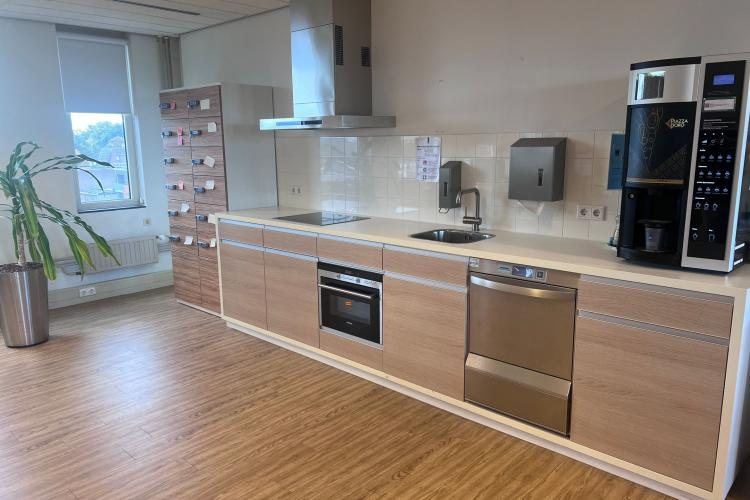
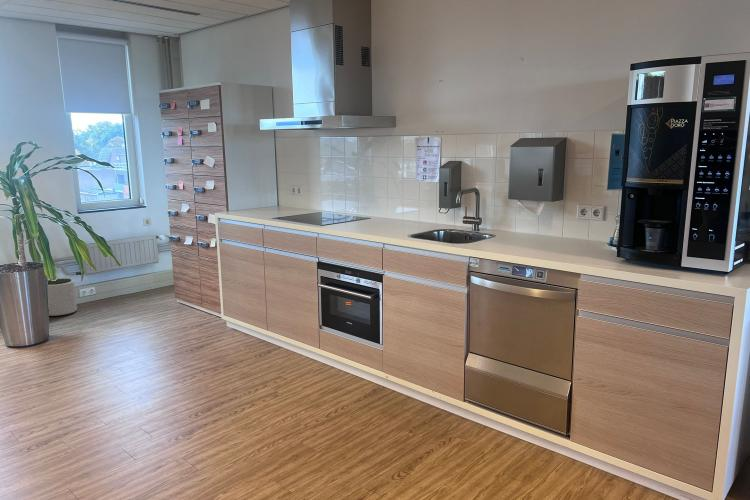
+ plant pot (59, 297)
